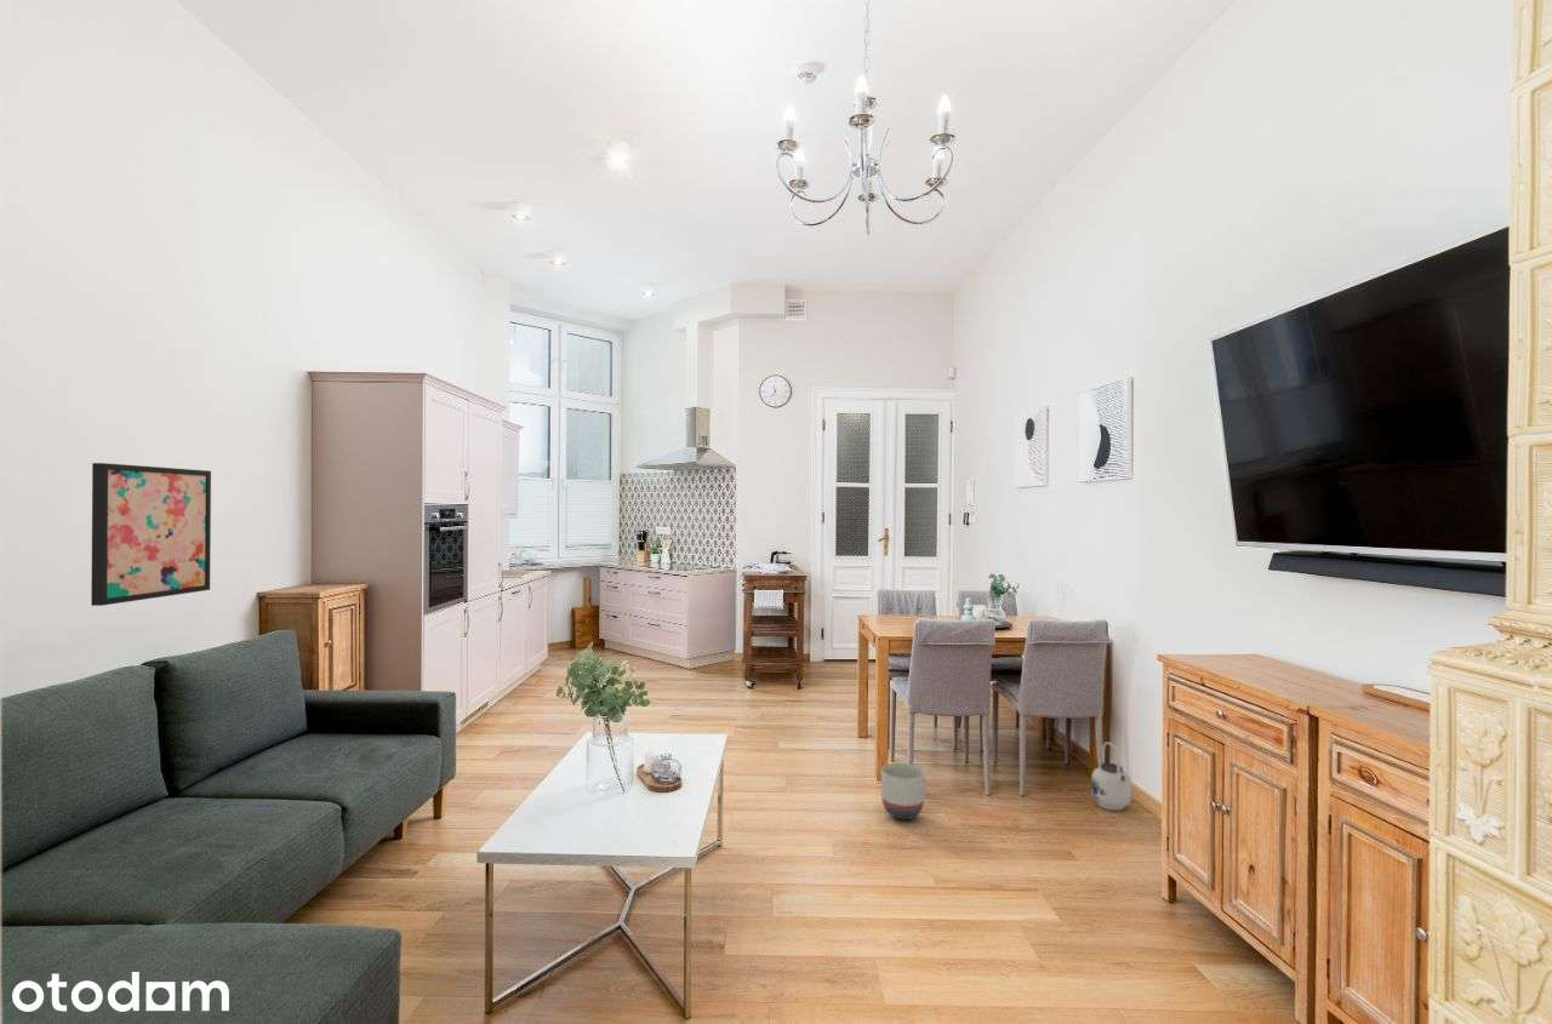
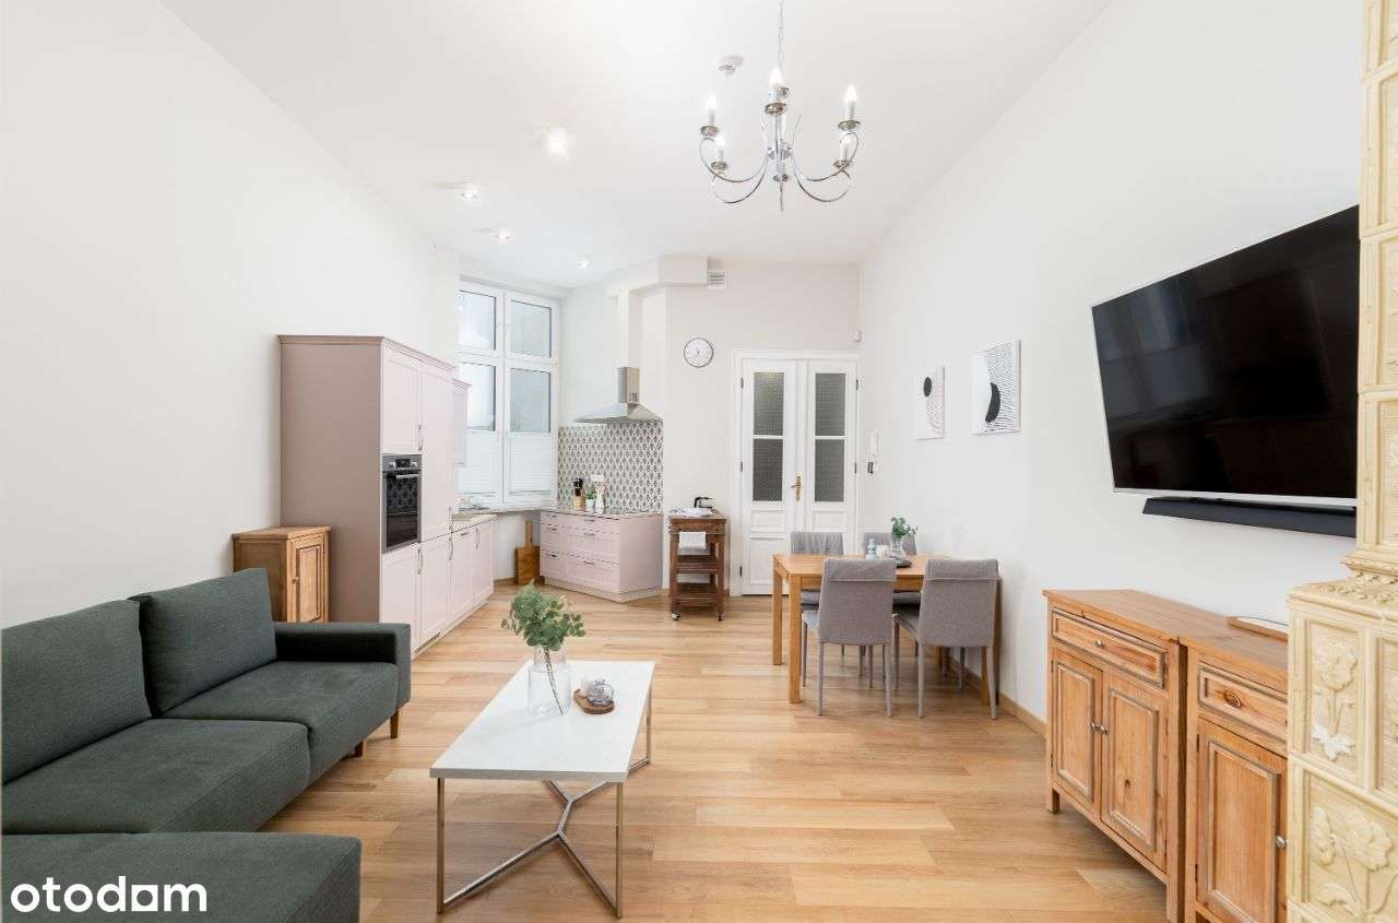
- wall art (156, 532)
- planter (902, 793)
- teapot (1112, 776)
